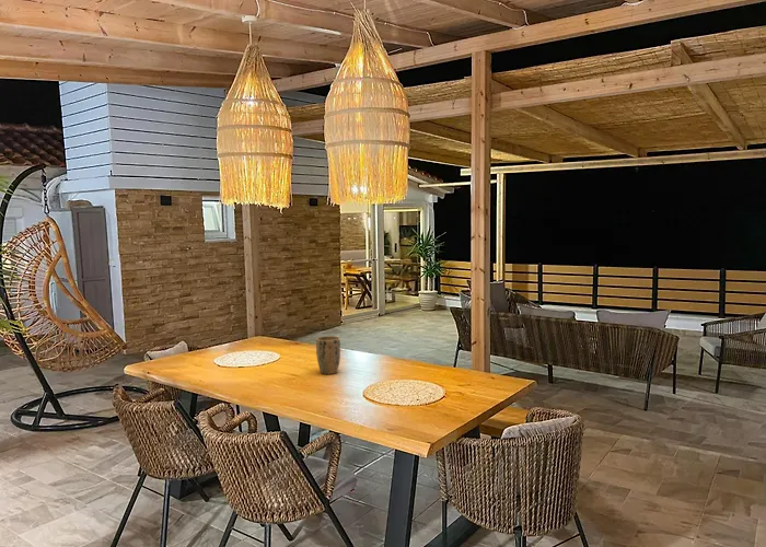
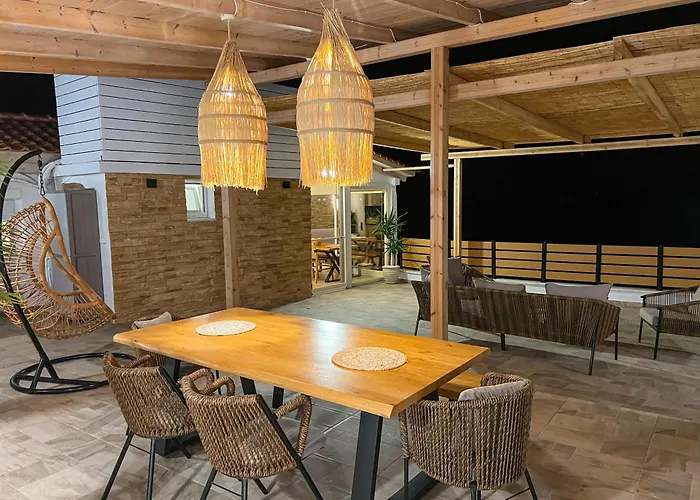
- plant pot (328, 354)
